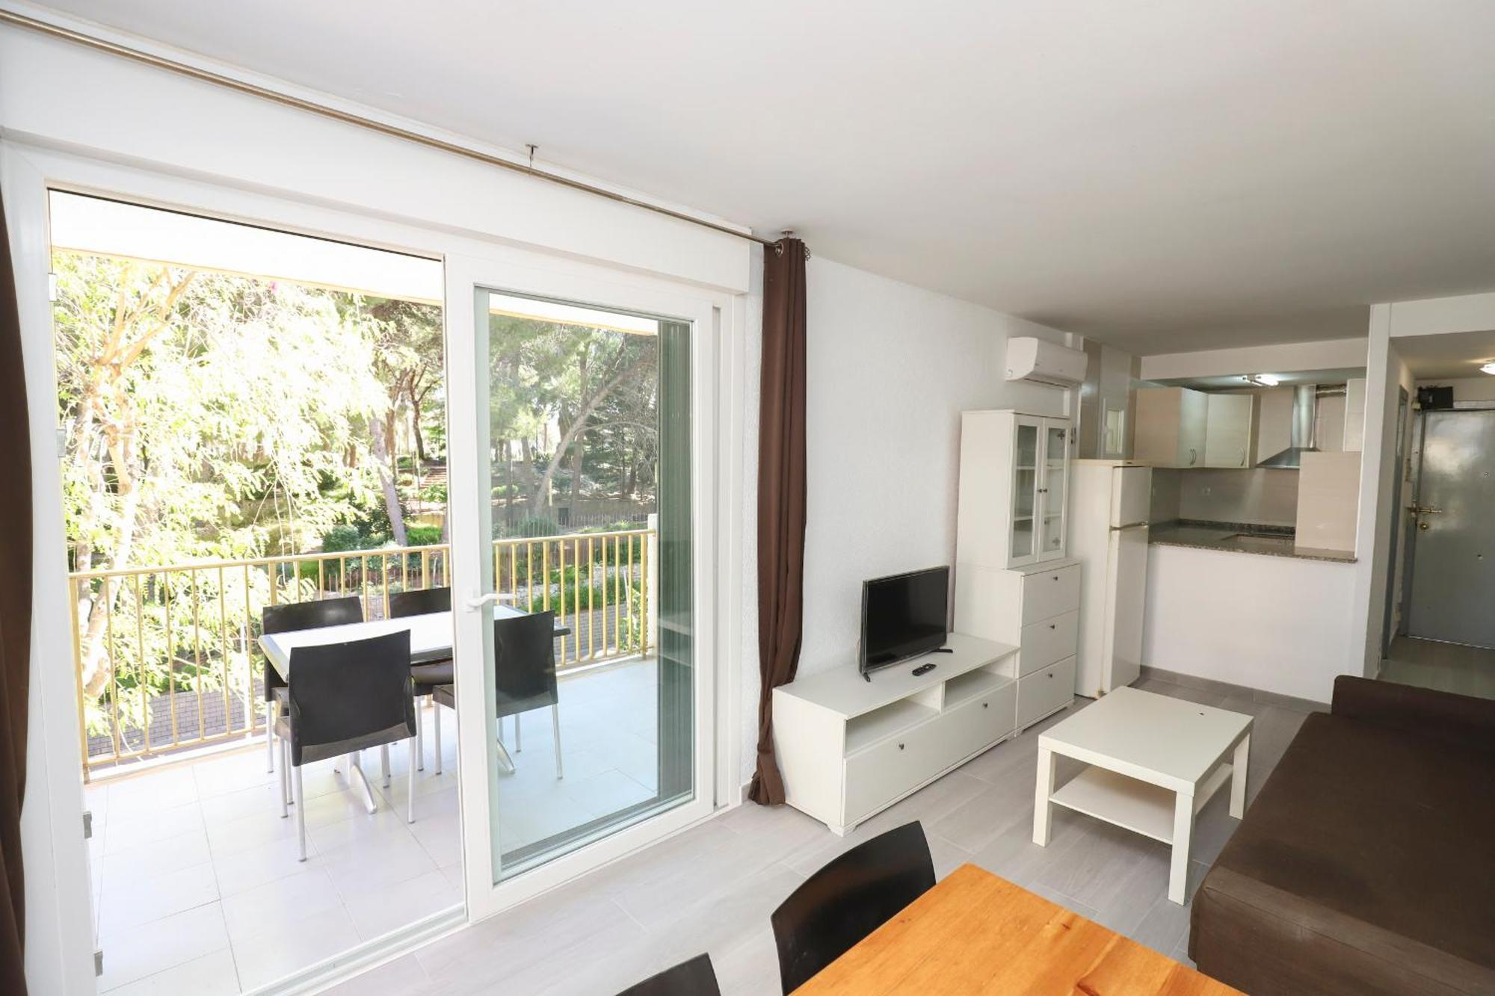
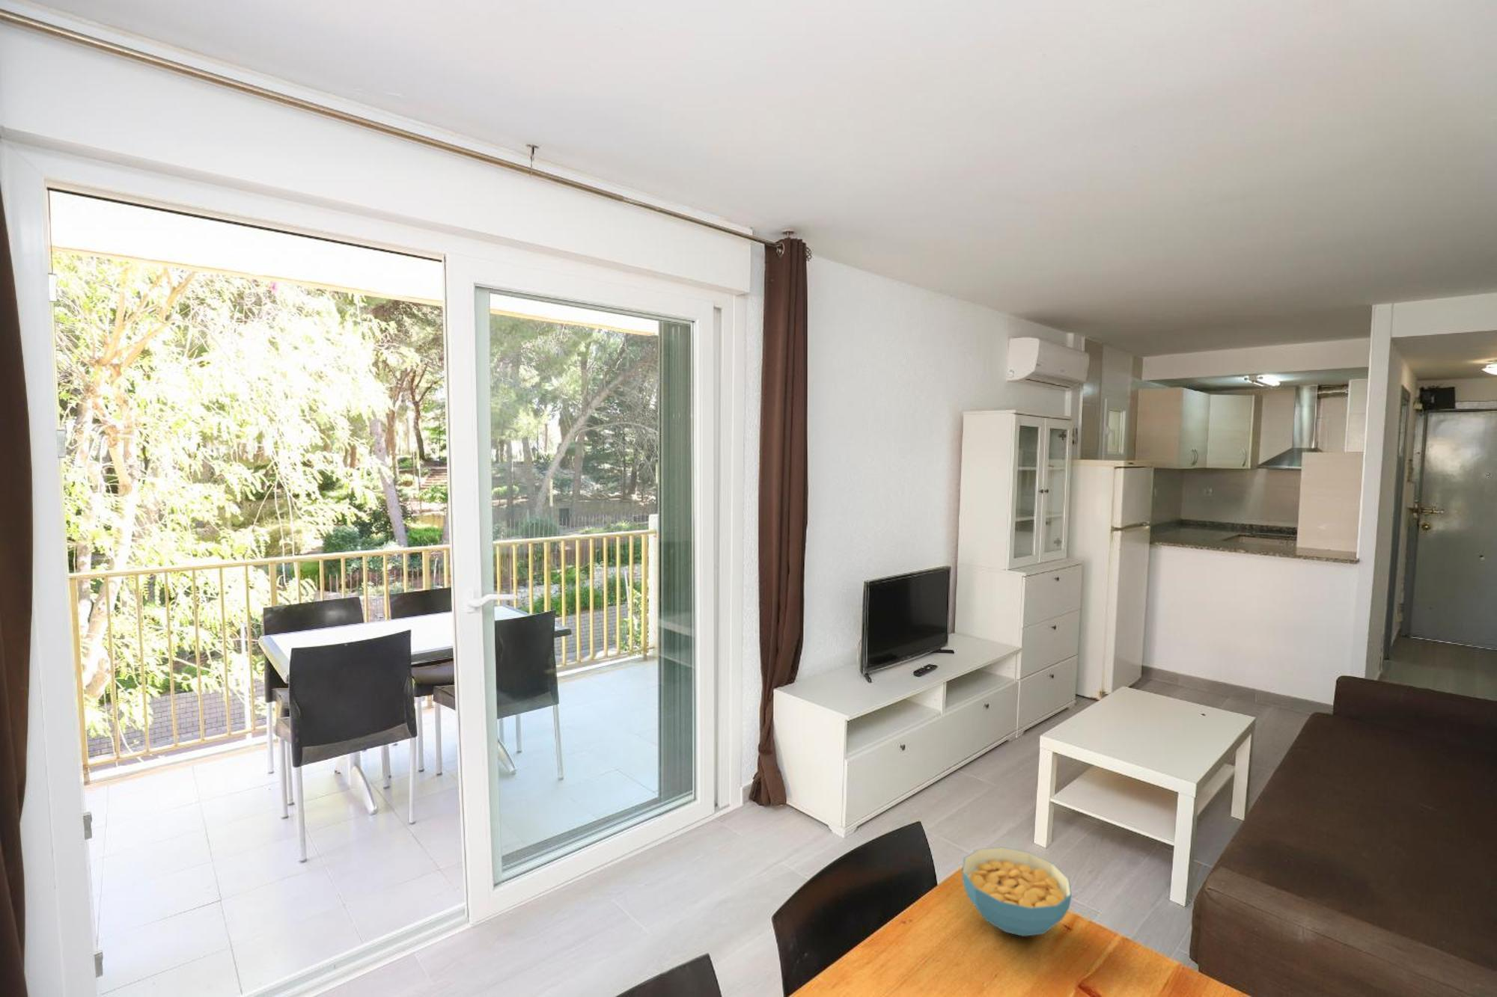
+ cereal bowl (1014, 900)
